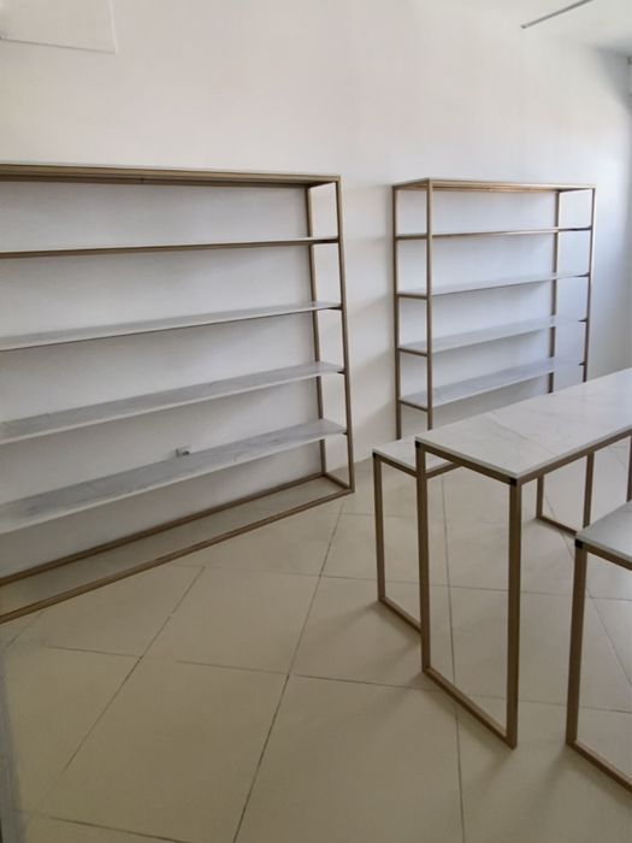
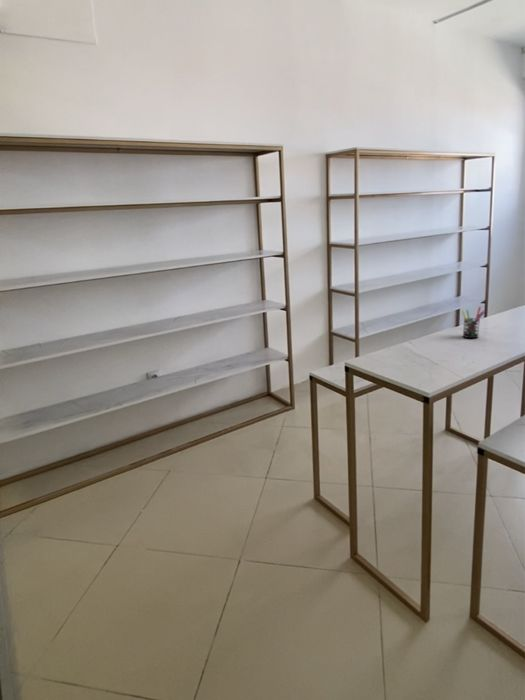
+ pen holder (471, 321)
